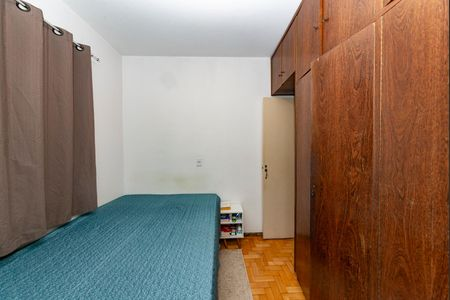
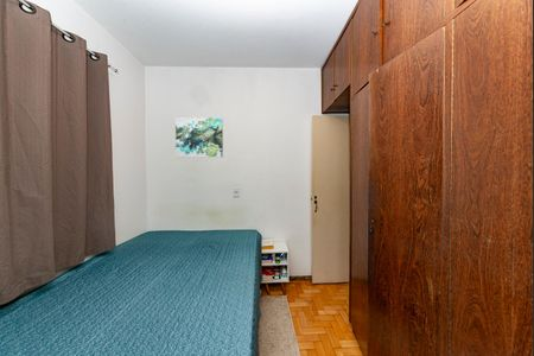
+ wall art (199, 138)
